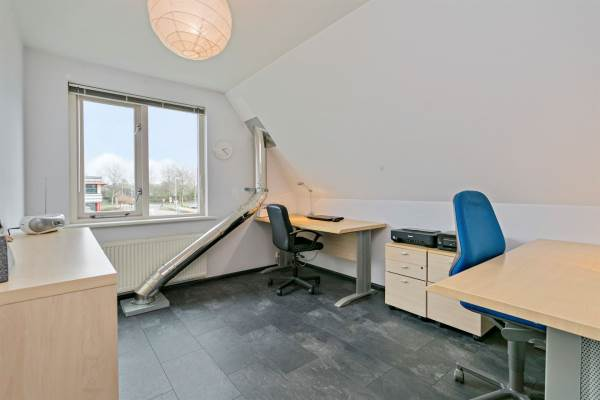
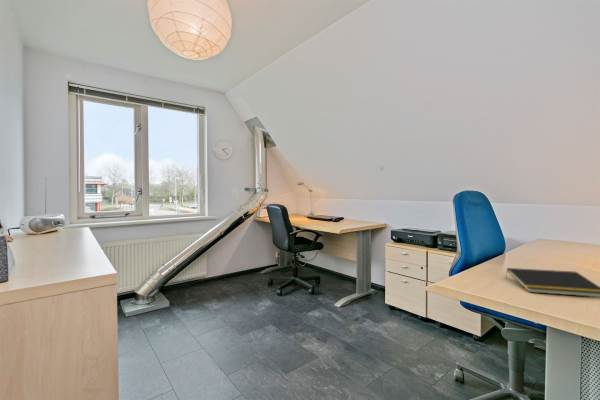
+ notepad (553, 281)
